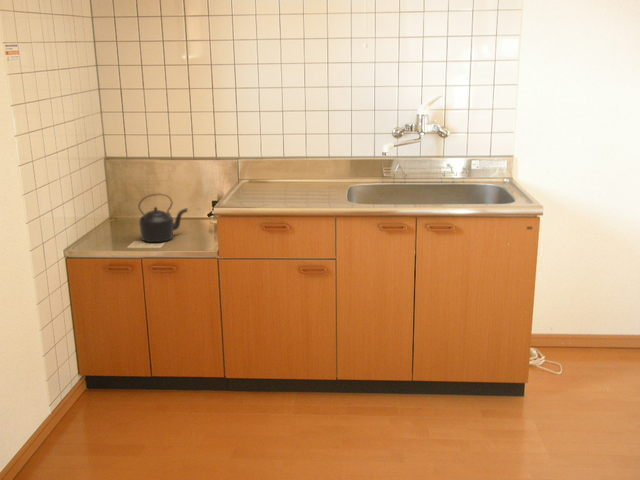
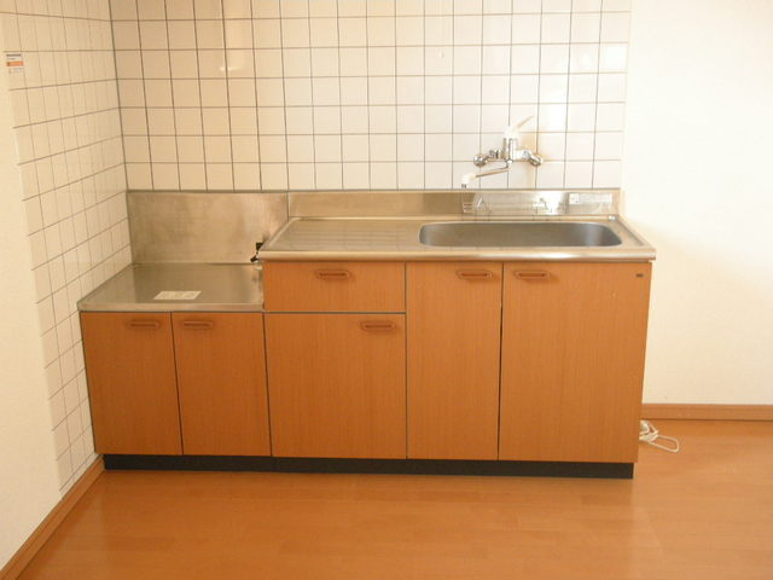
- kettle (163, 215)
